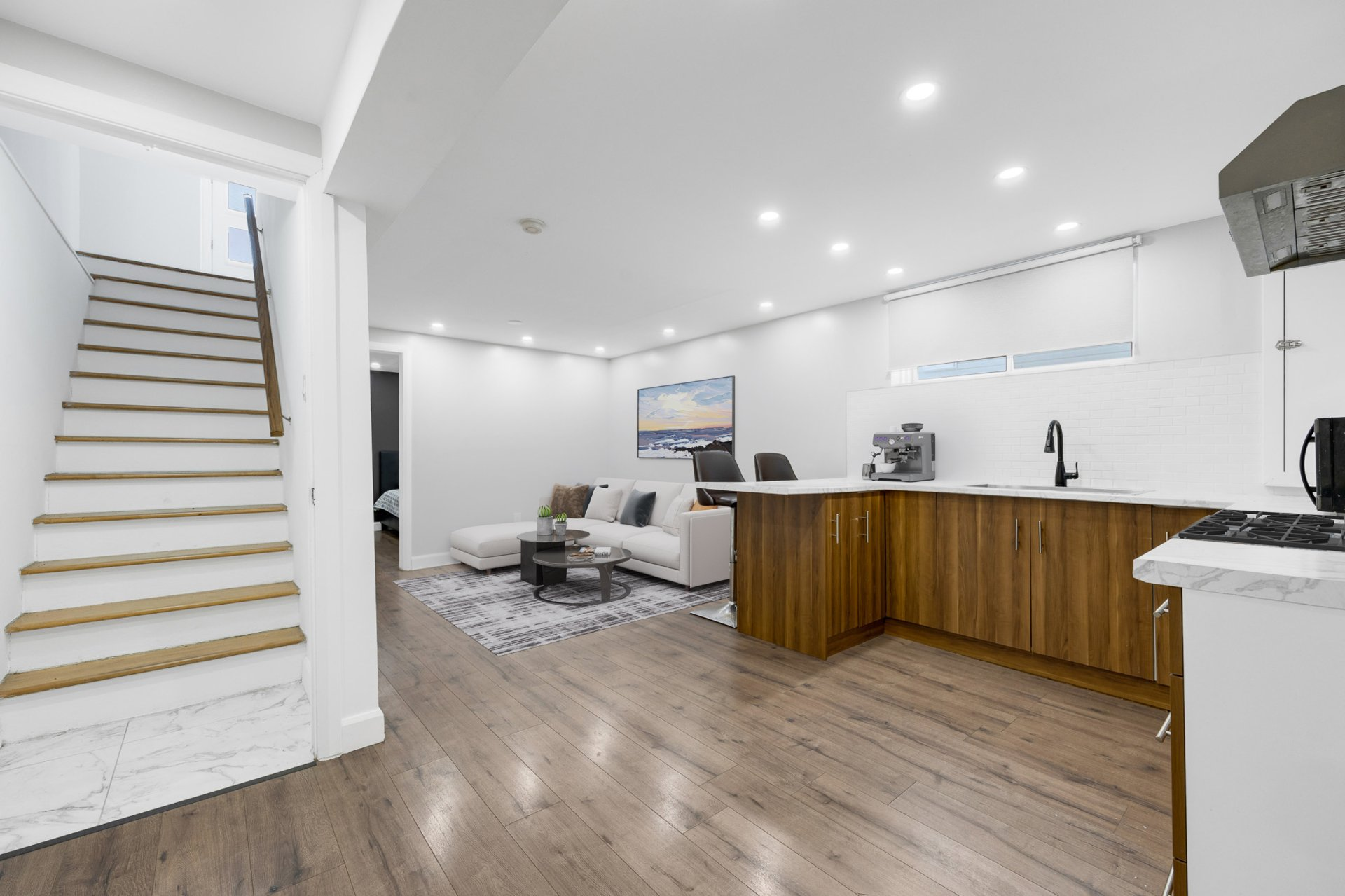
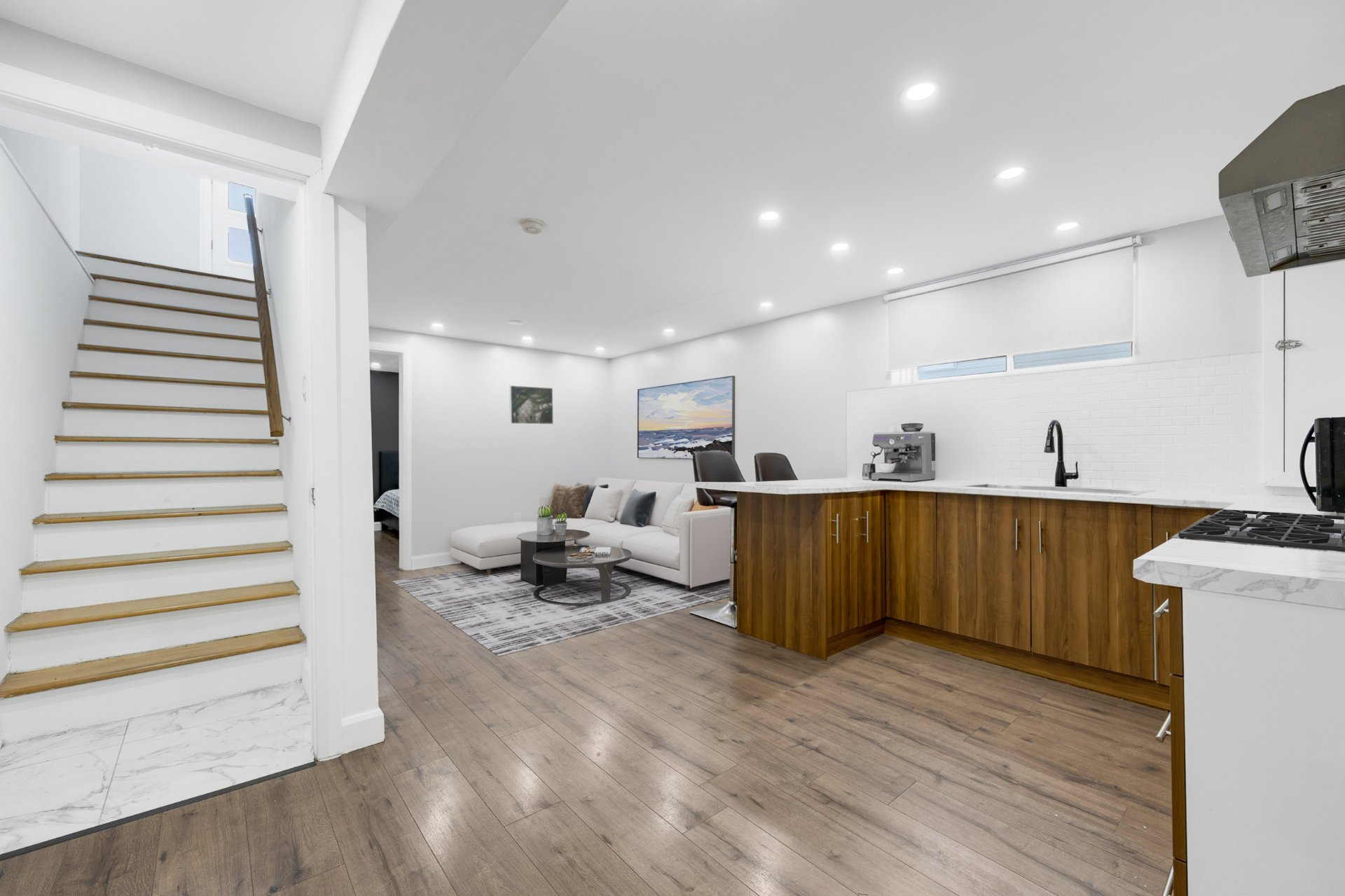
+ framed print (532, 405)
